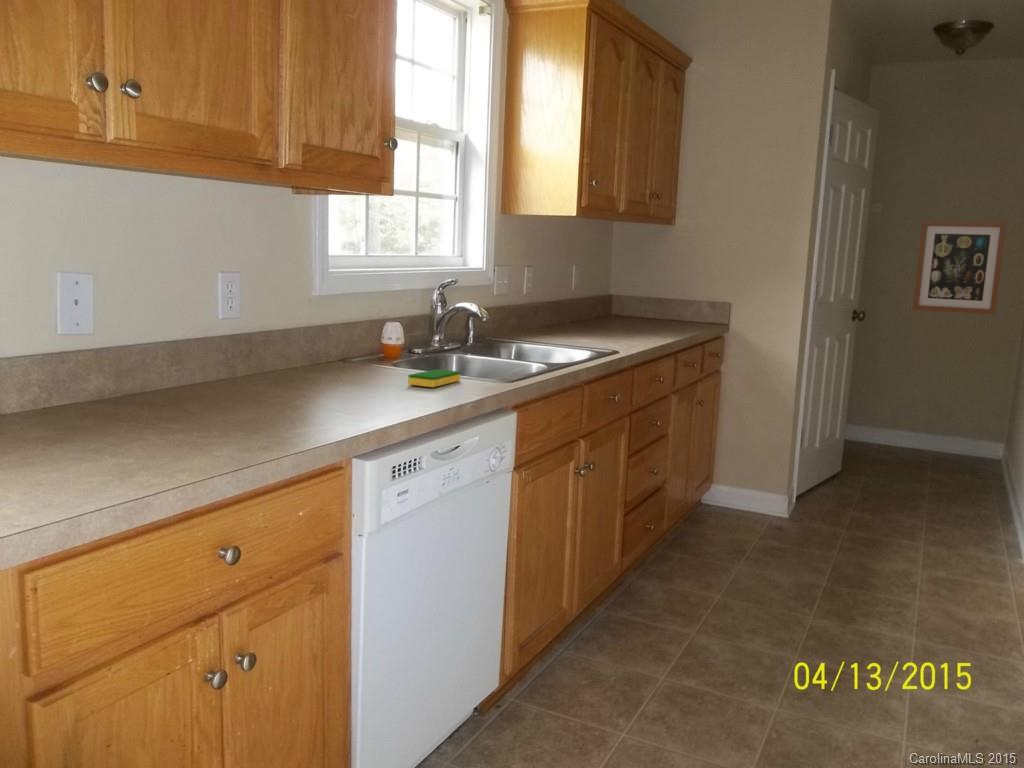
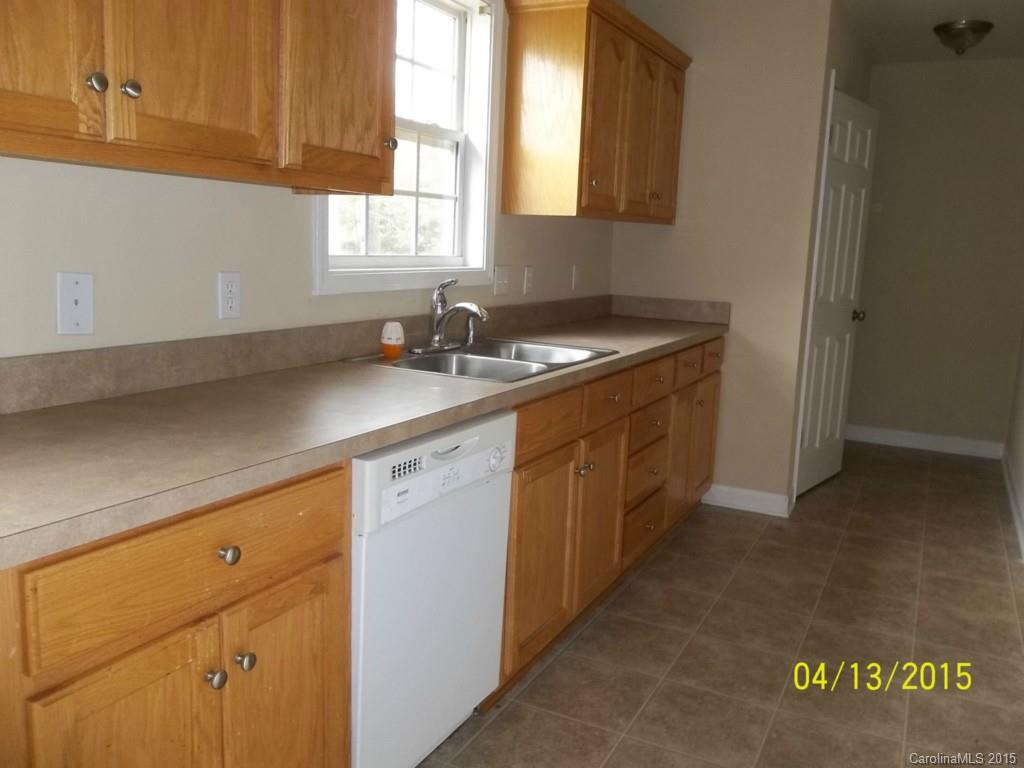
- wall art (958, 267)
- dish sponge (434, 377)
